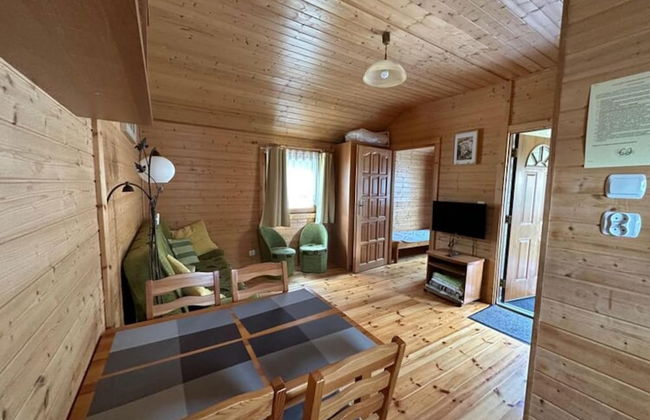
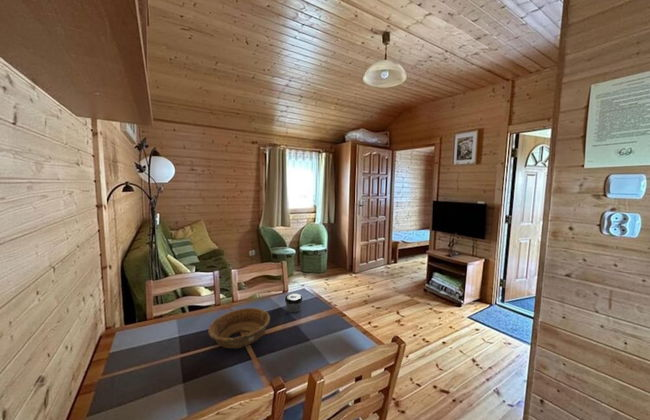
+ decorative bowl (240, 329)
+ jar (293, 303)
